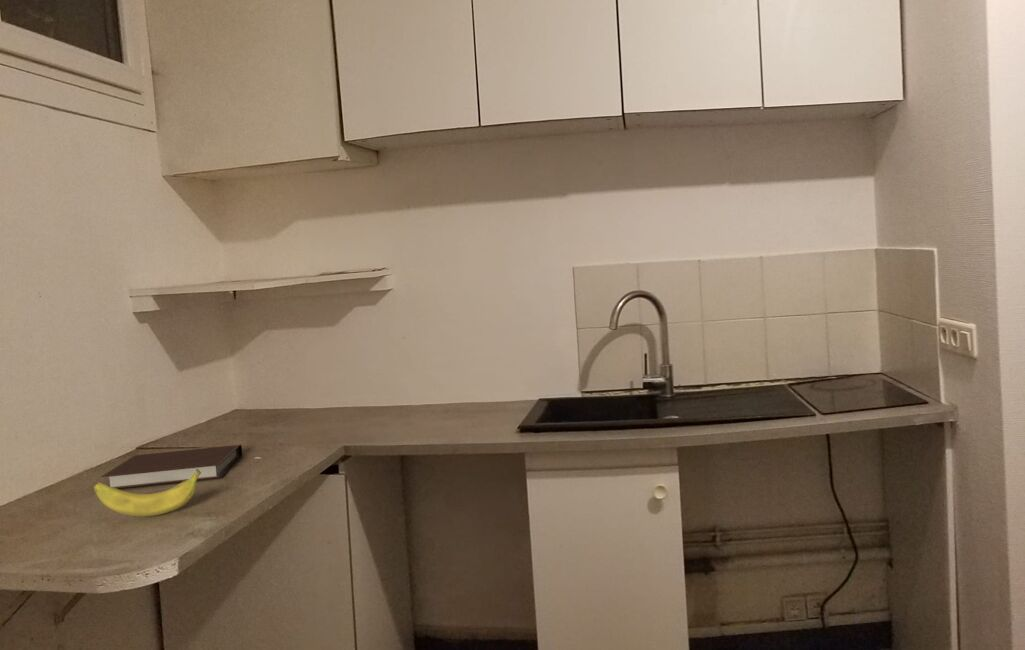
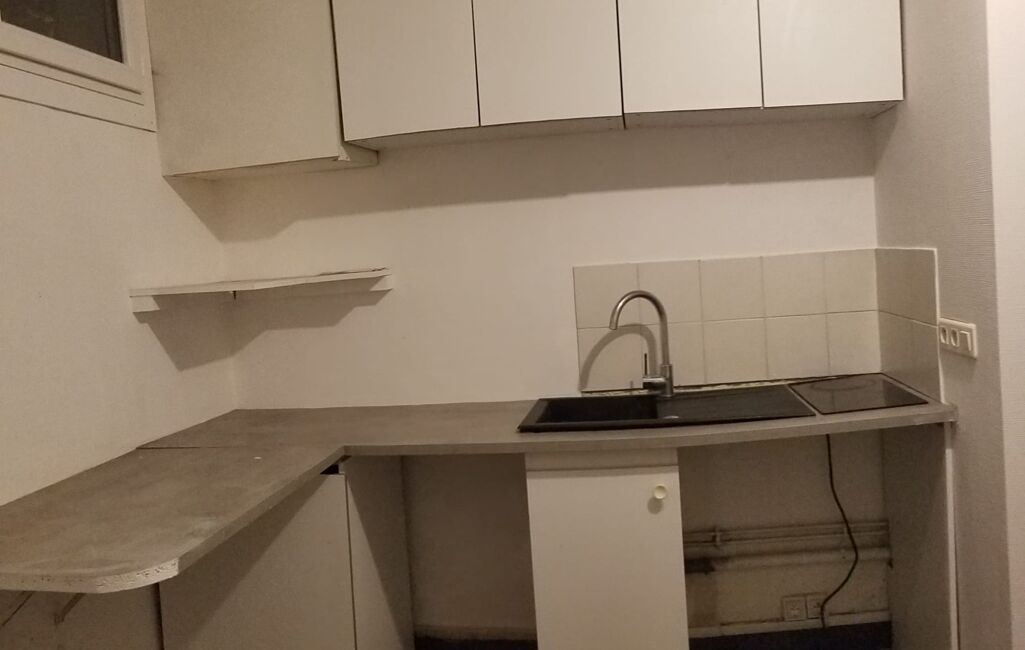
- banana (150, 495)
- notebook (176, 465)
